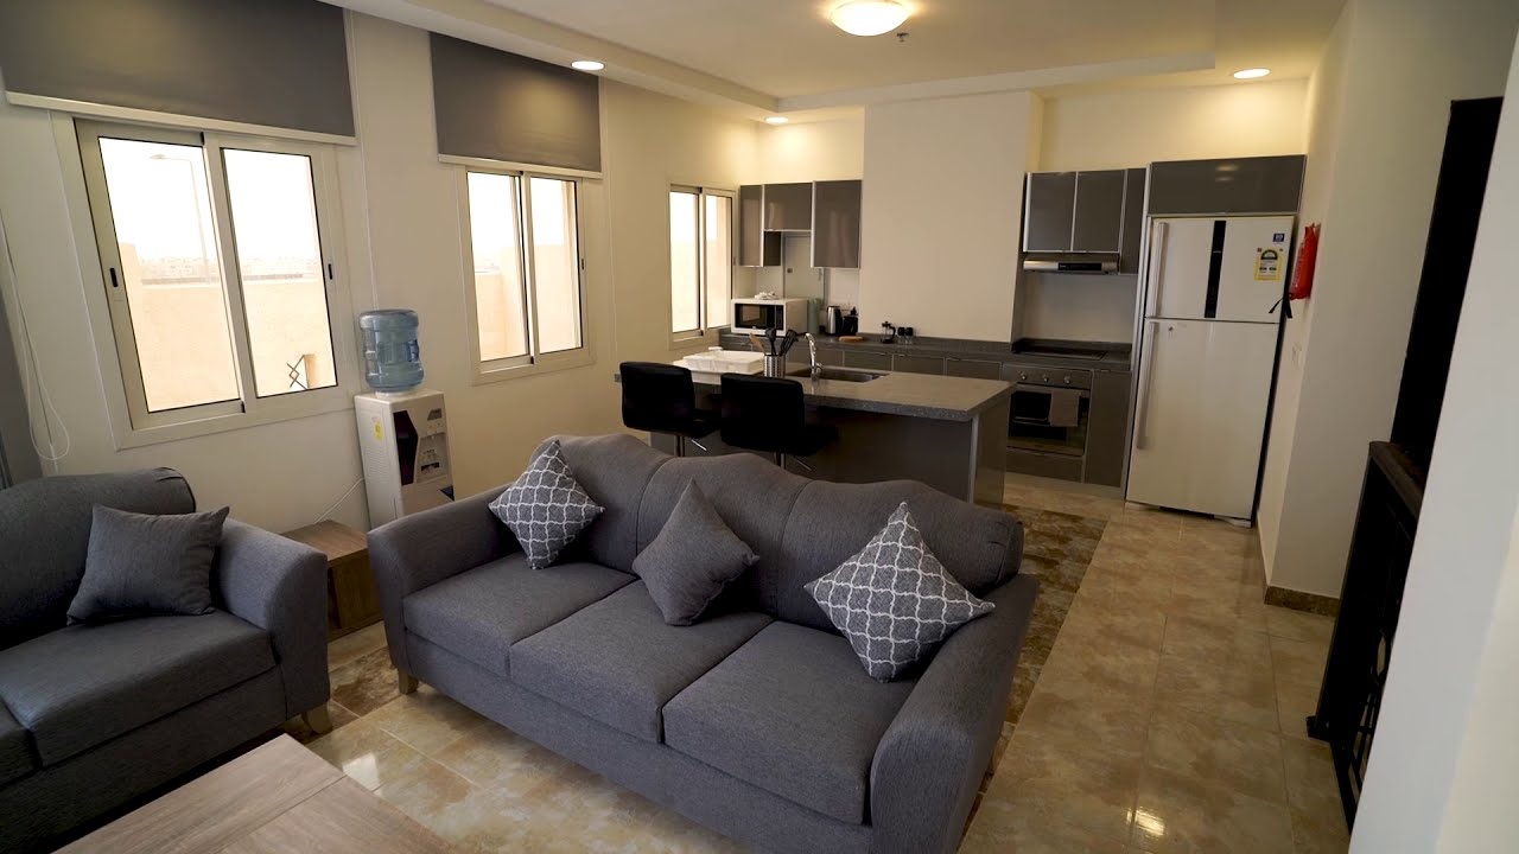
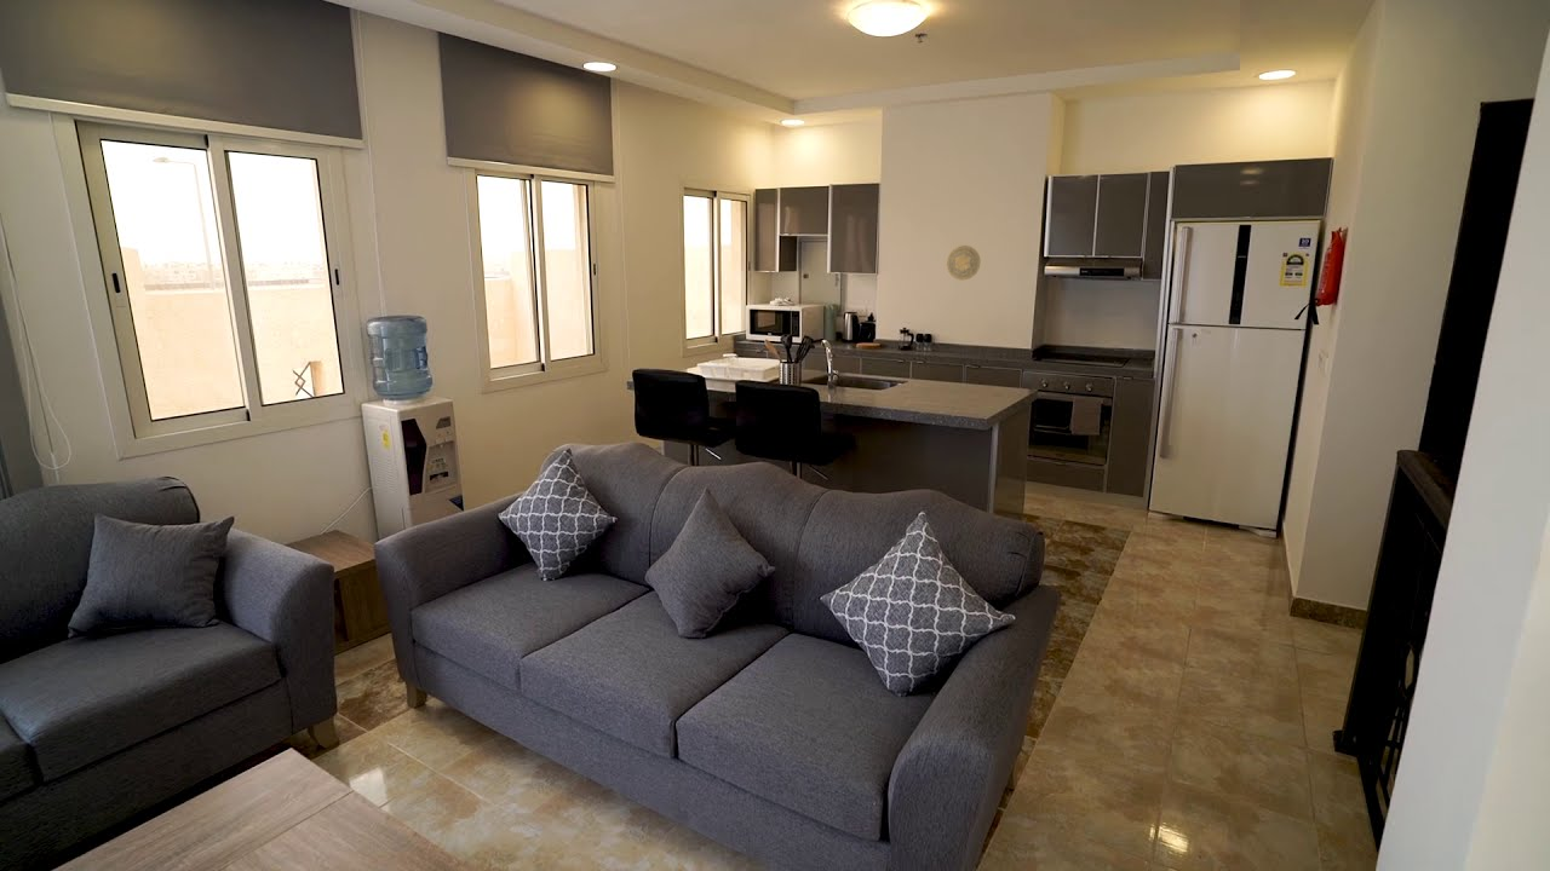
+ decorative plate (963, 263)
